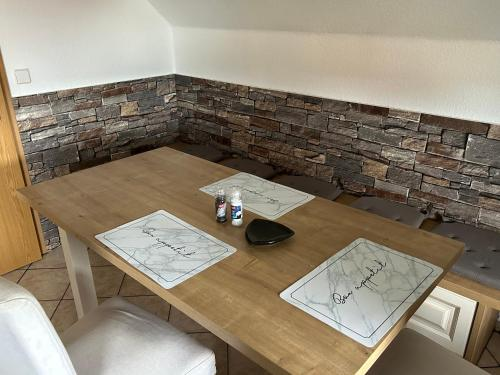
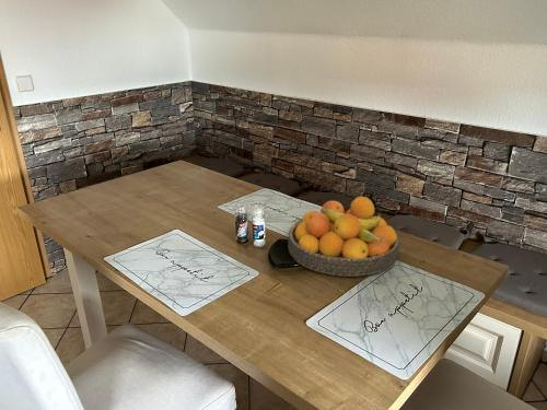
+ fruit bowl (342, 227)
